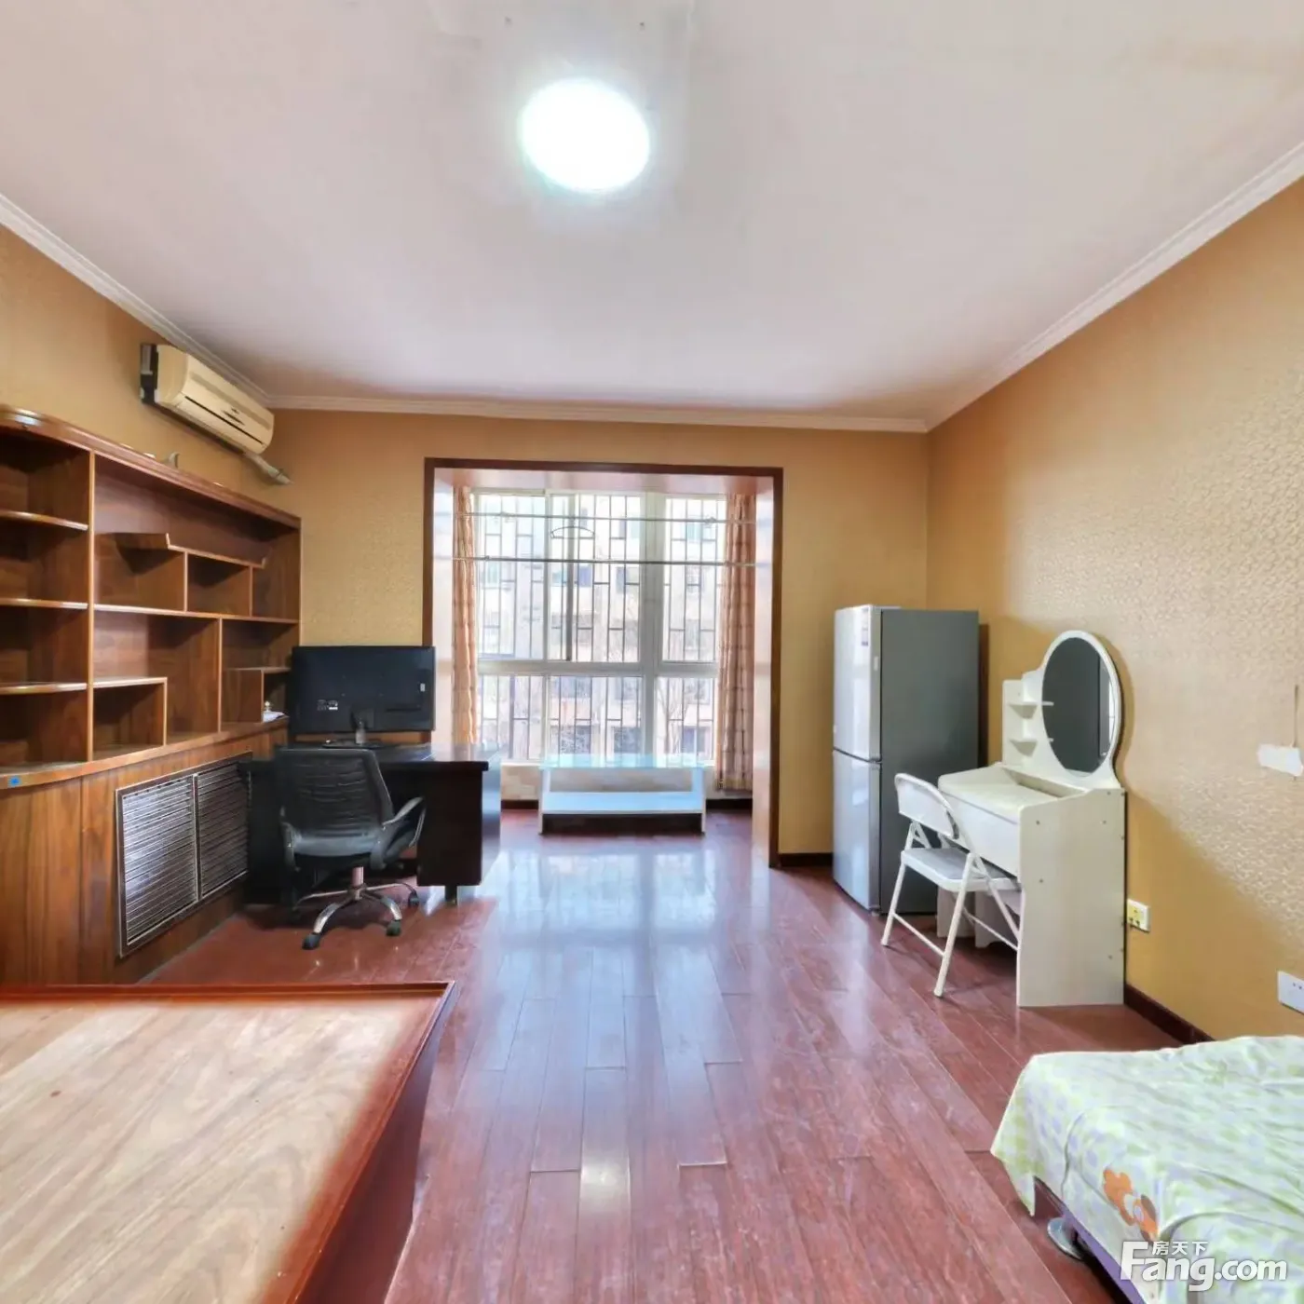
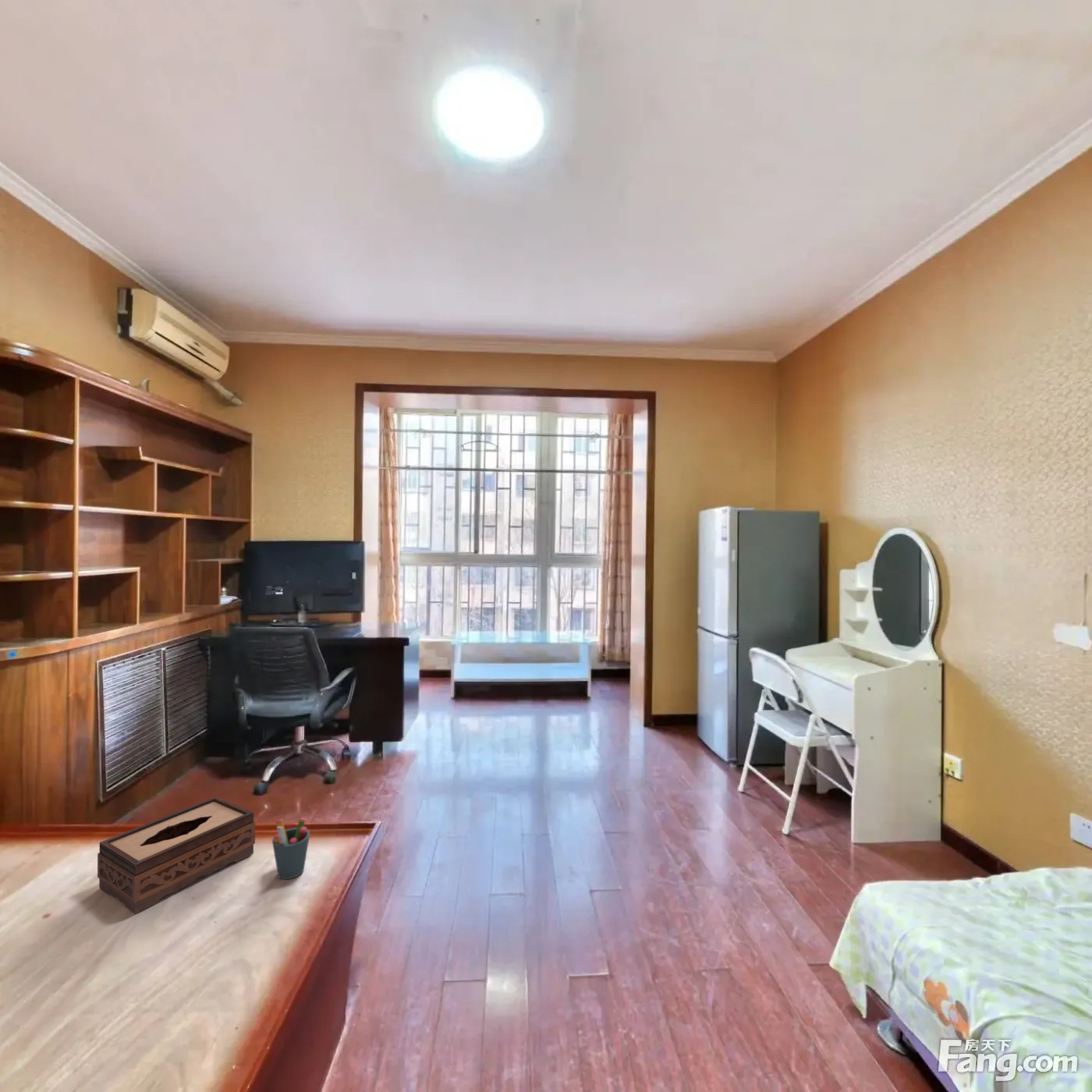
+ pen holder (290, 844)
+ tissue box (180, 848)
